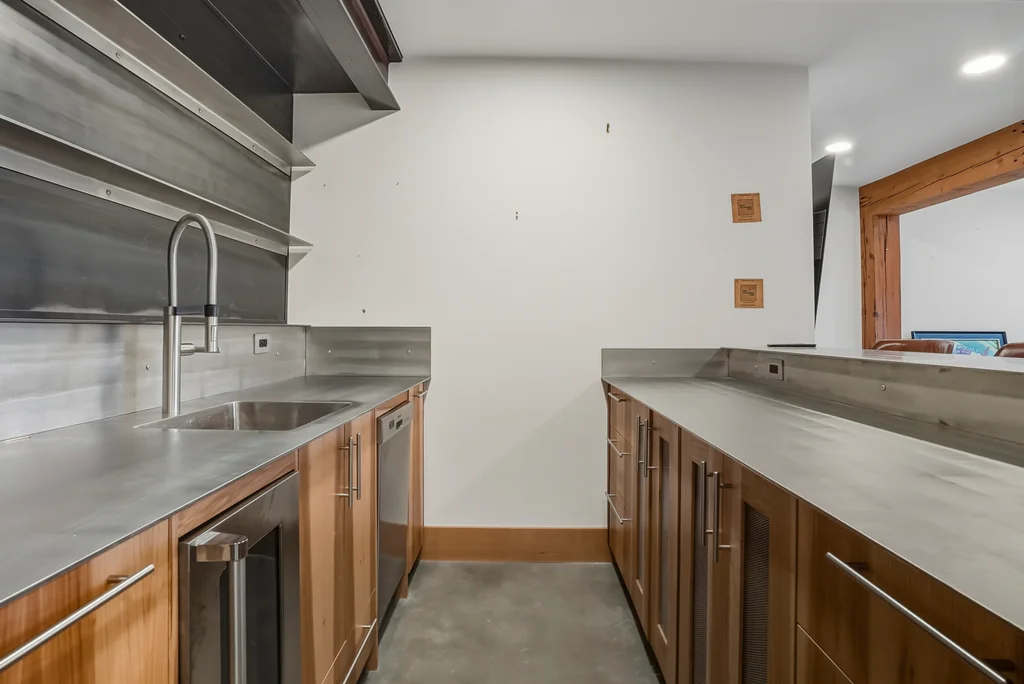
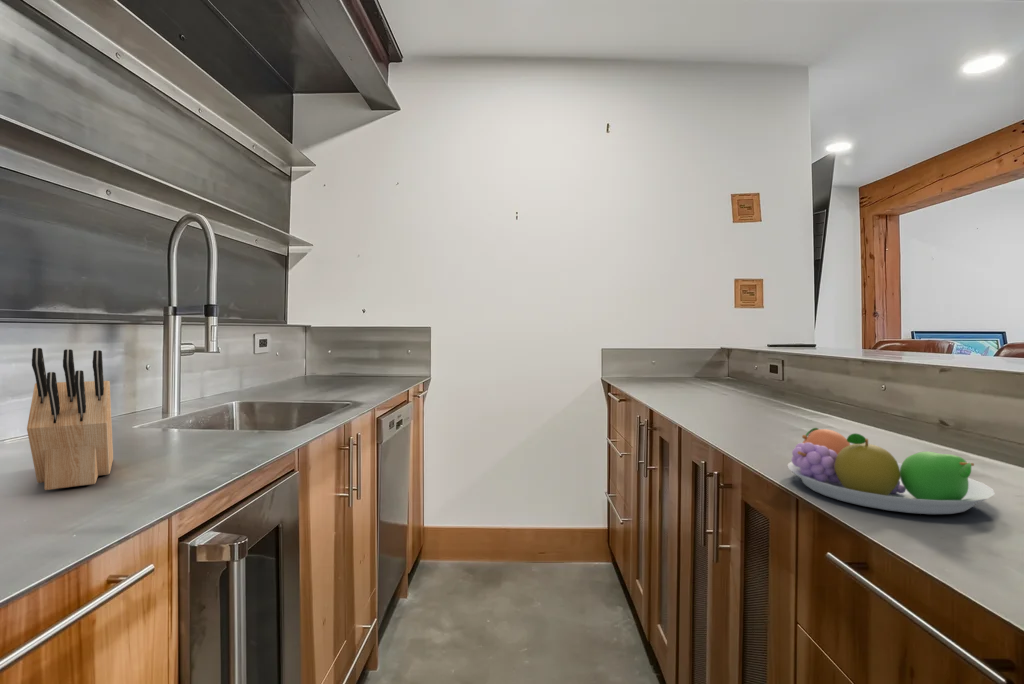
+ knife block (75, 413)
+ fruit bowl (883, 461)
